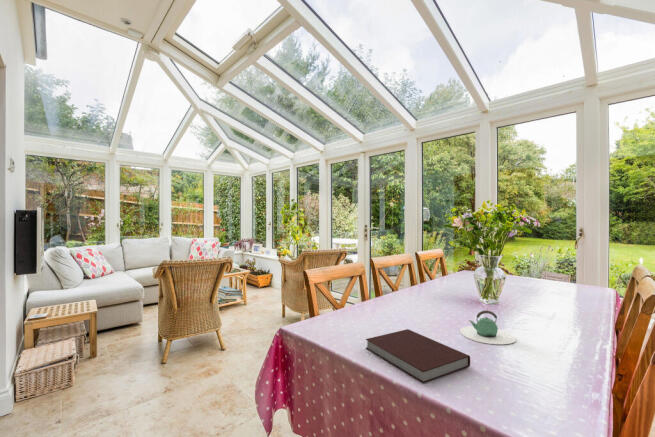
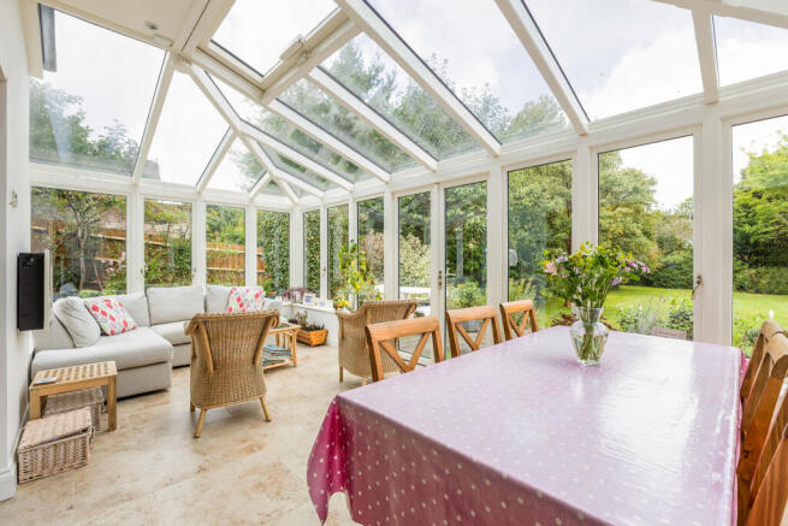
- teapot (486, 322)
- notebook (414, 351)
